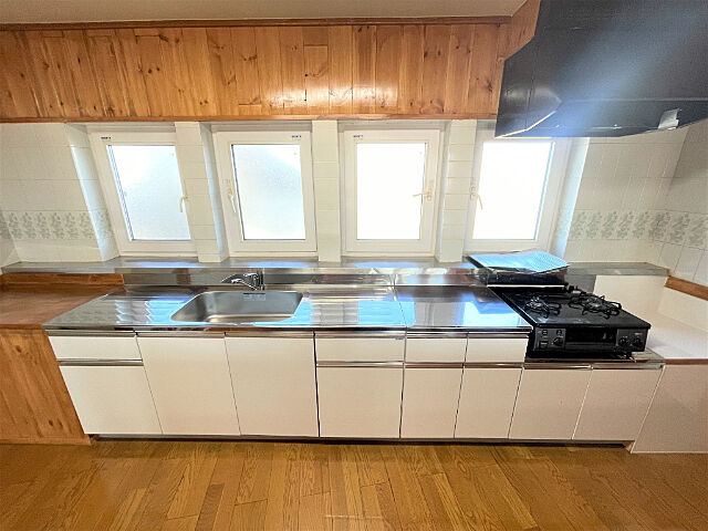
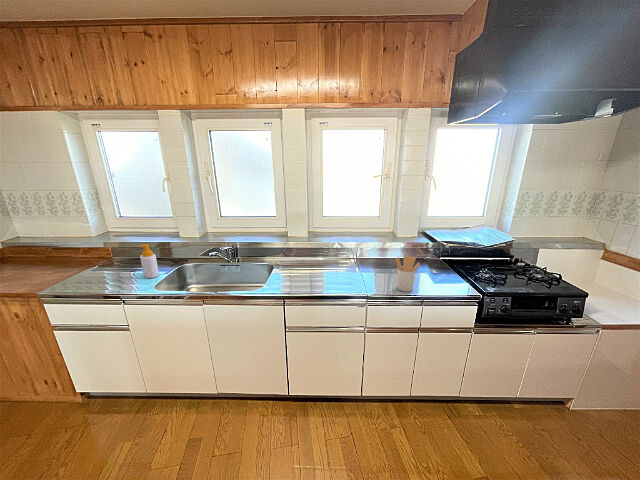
+ soap bottle (148, 260)
+ utensil holder (406, 272)
